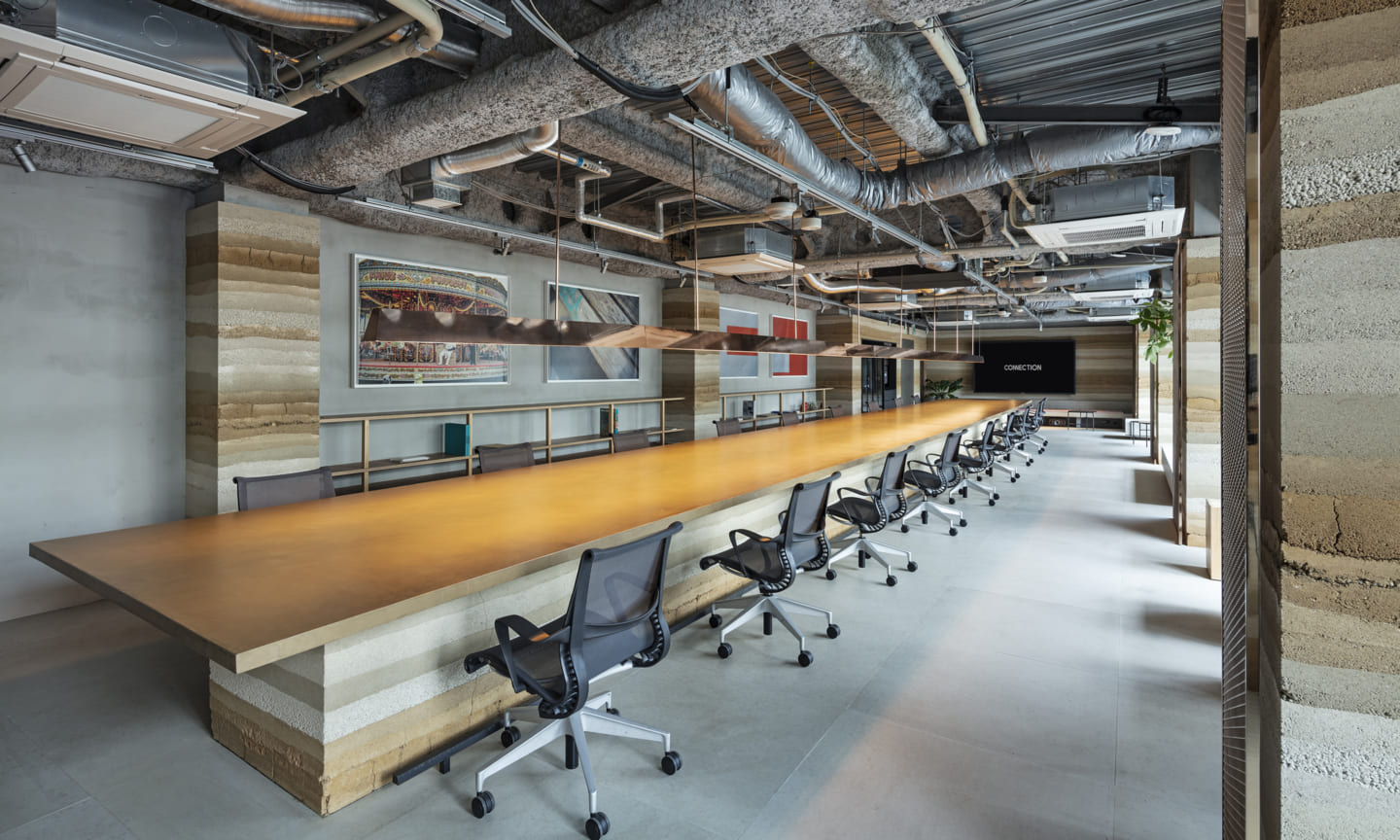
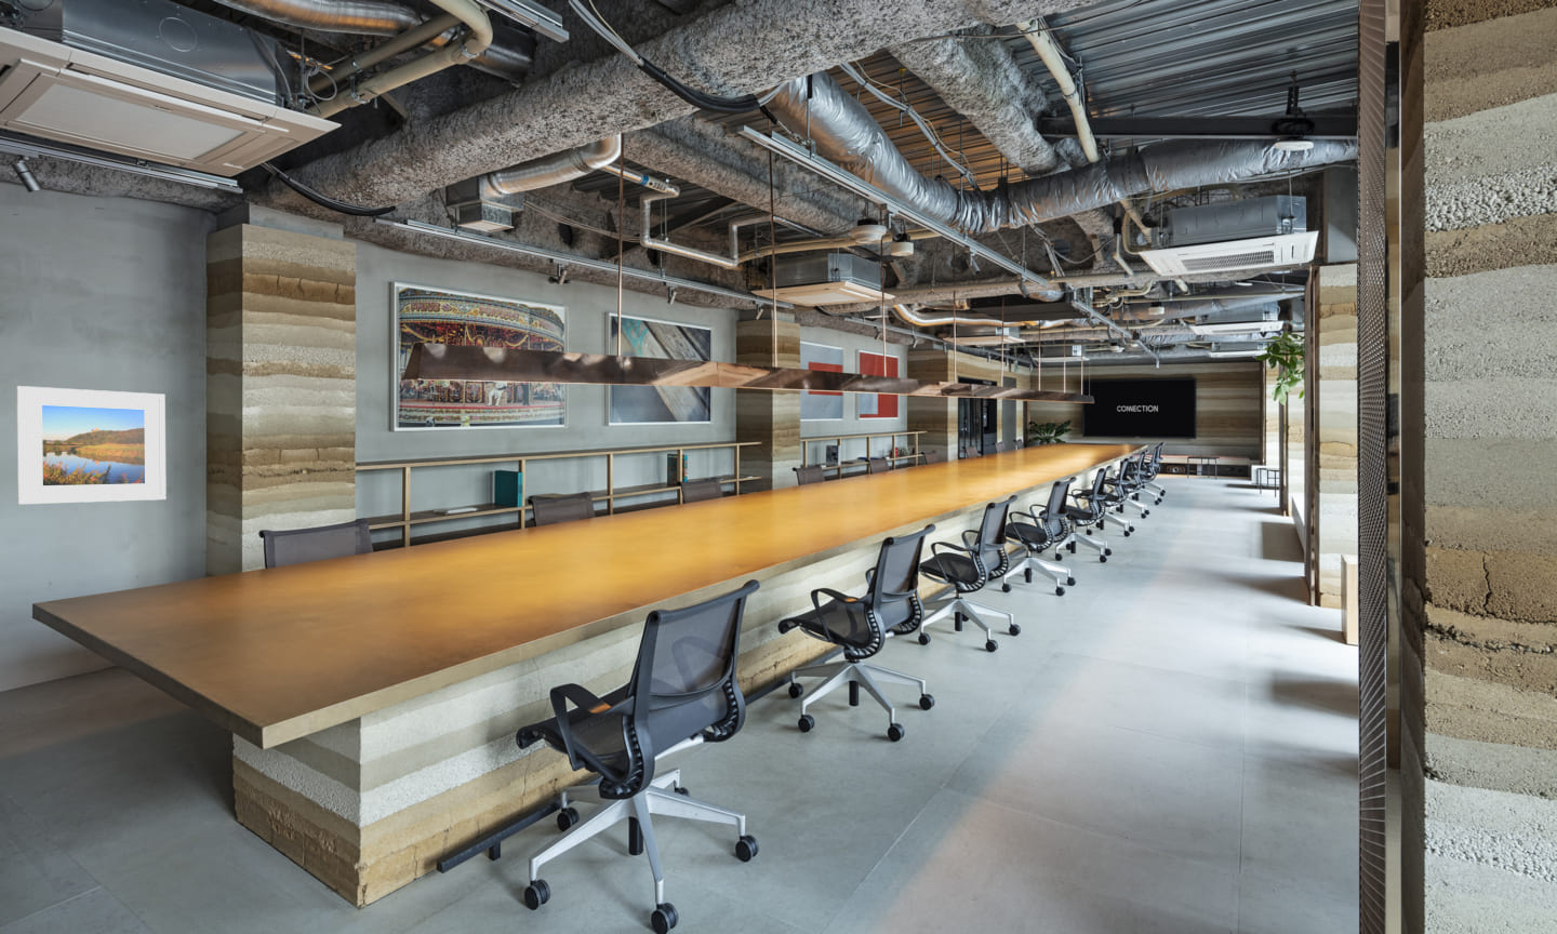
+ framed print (96, 446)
